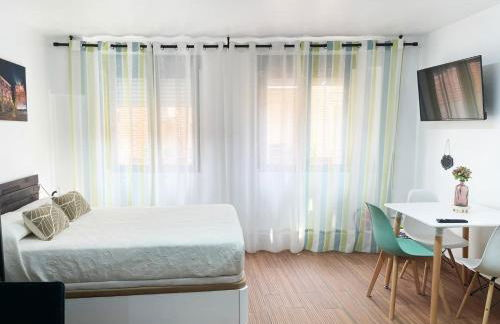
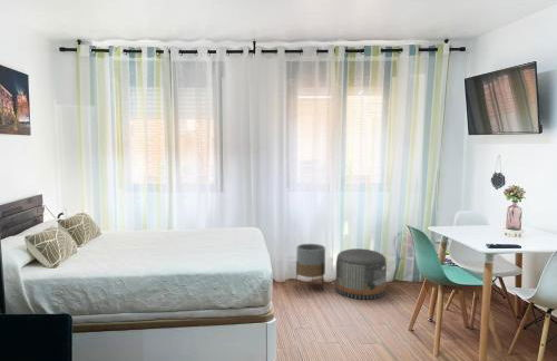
+ planter (310, 266)
+ pouf (360, 270)
